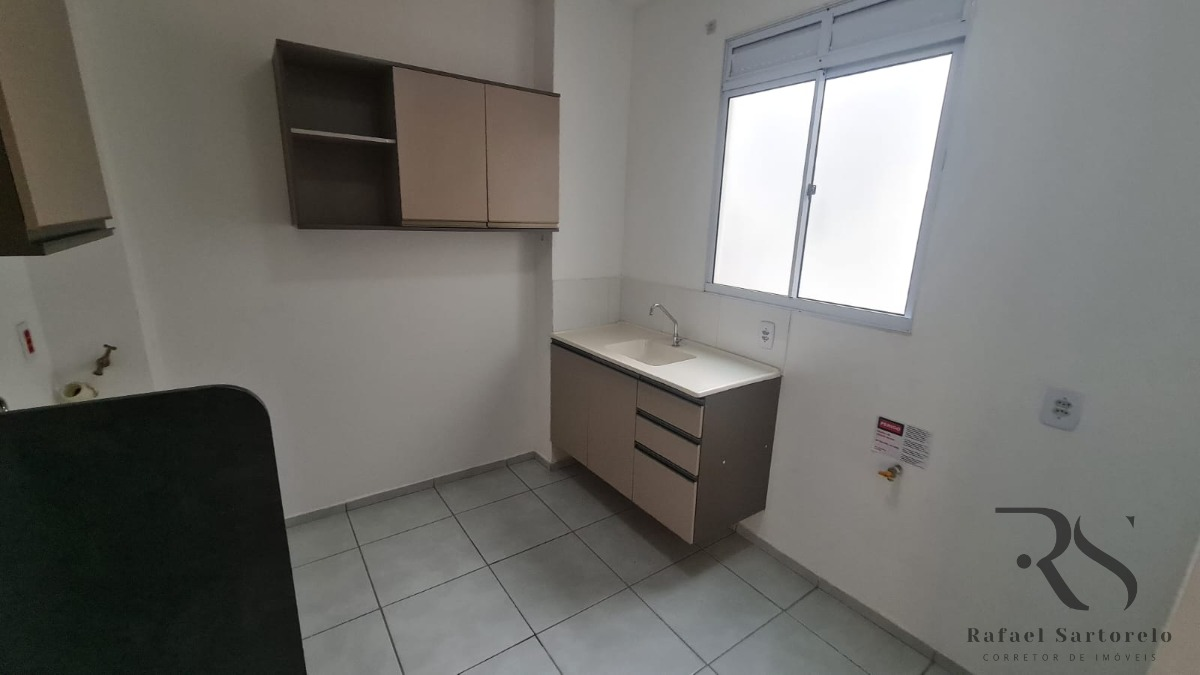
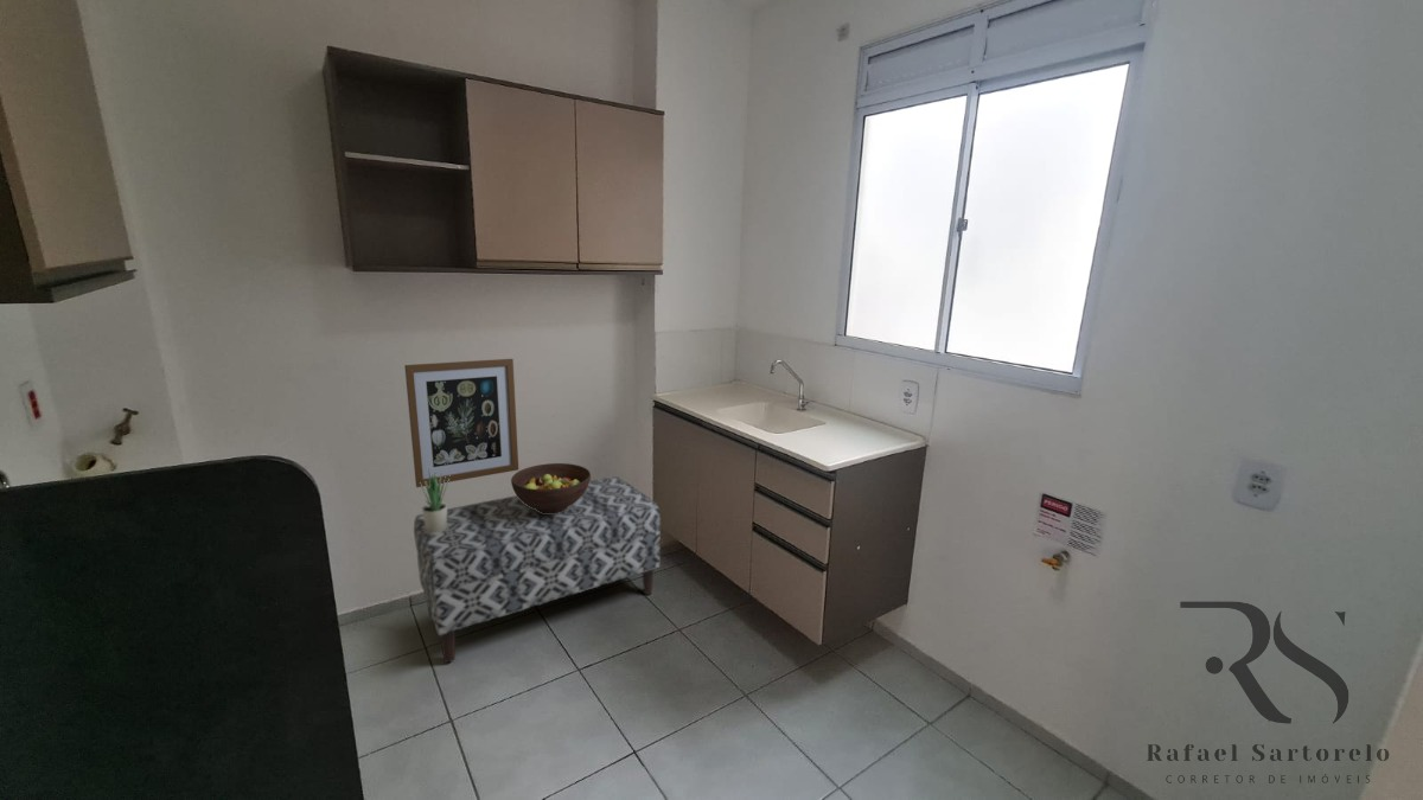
+ fruit bowl (551, 492)
+ wall art (465, 421)
+ bench (543, 556)
+ potted plant (435, 498)
